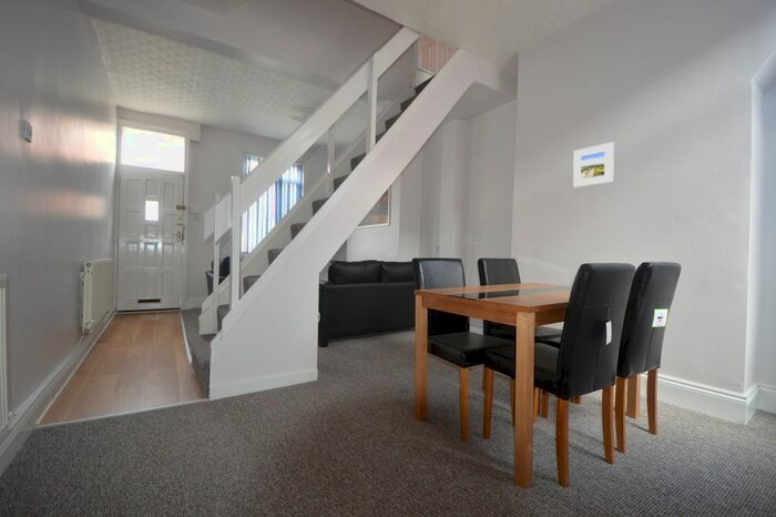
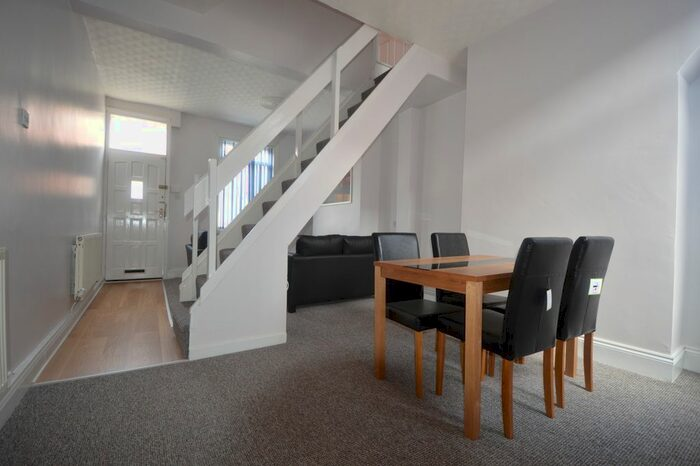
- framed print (592, 165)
